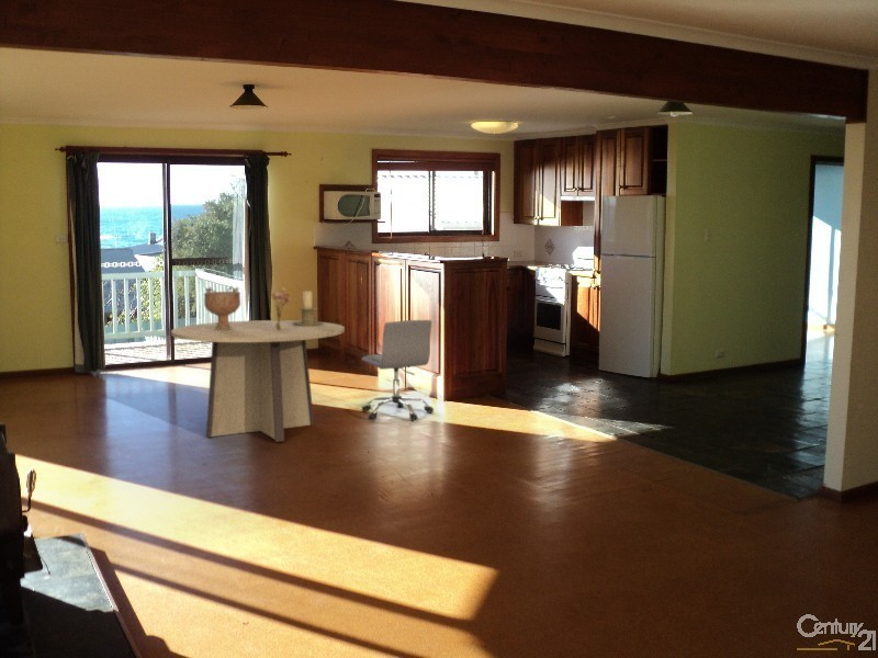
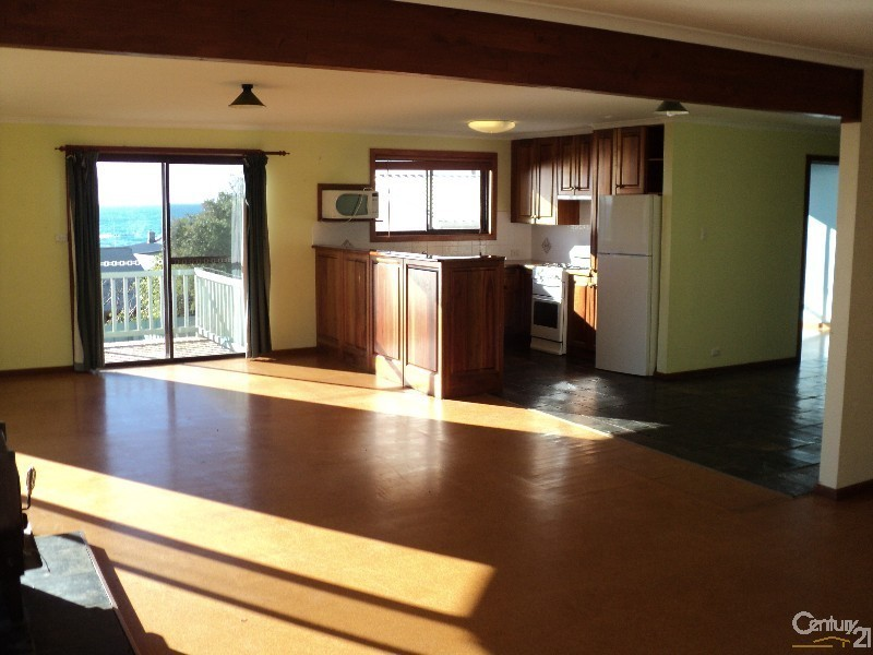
- chair (397, 366)
- candle holder (307, 307)
- bouquet (281, 308)
- decorative bowl (222, 307)
- dining table (260, 379)
